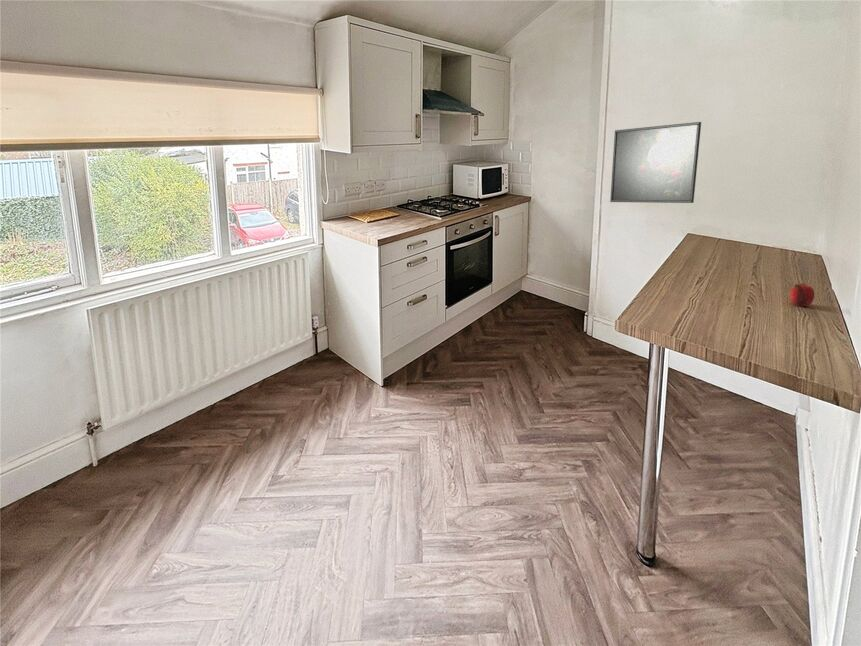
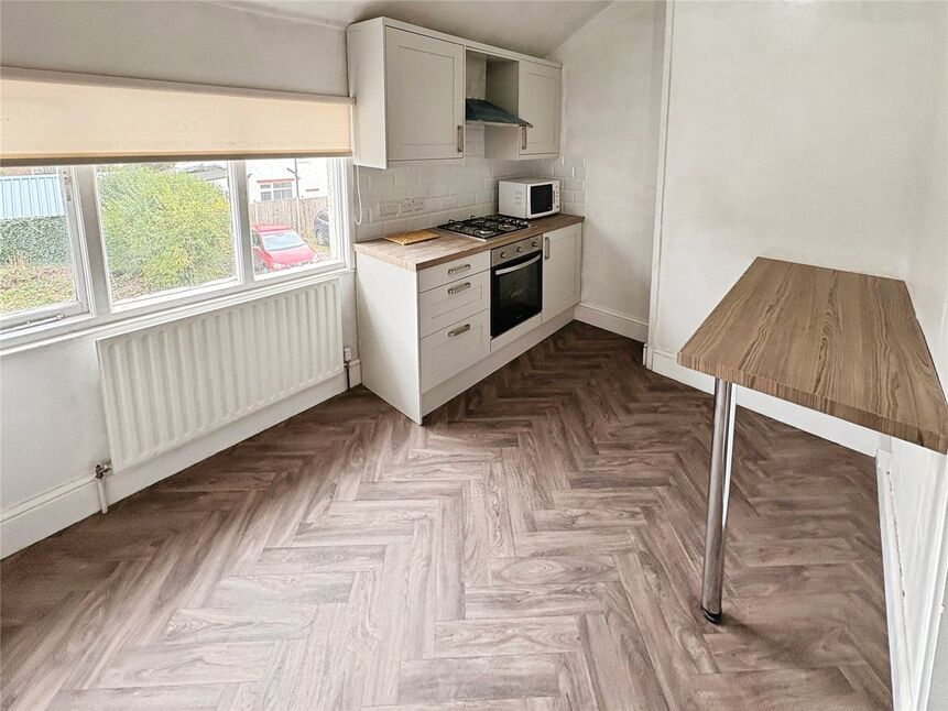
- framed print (652, 165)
- fruit (802, 294)
